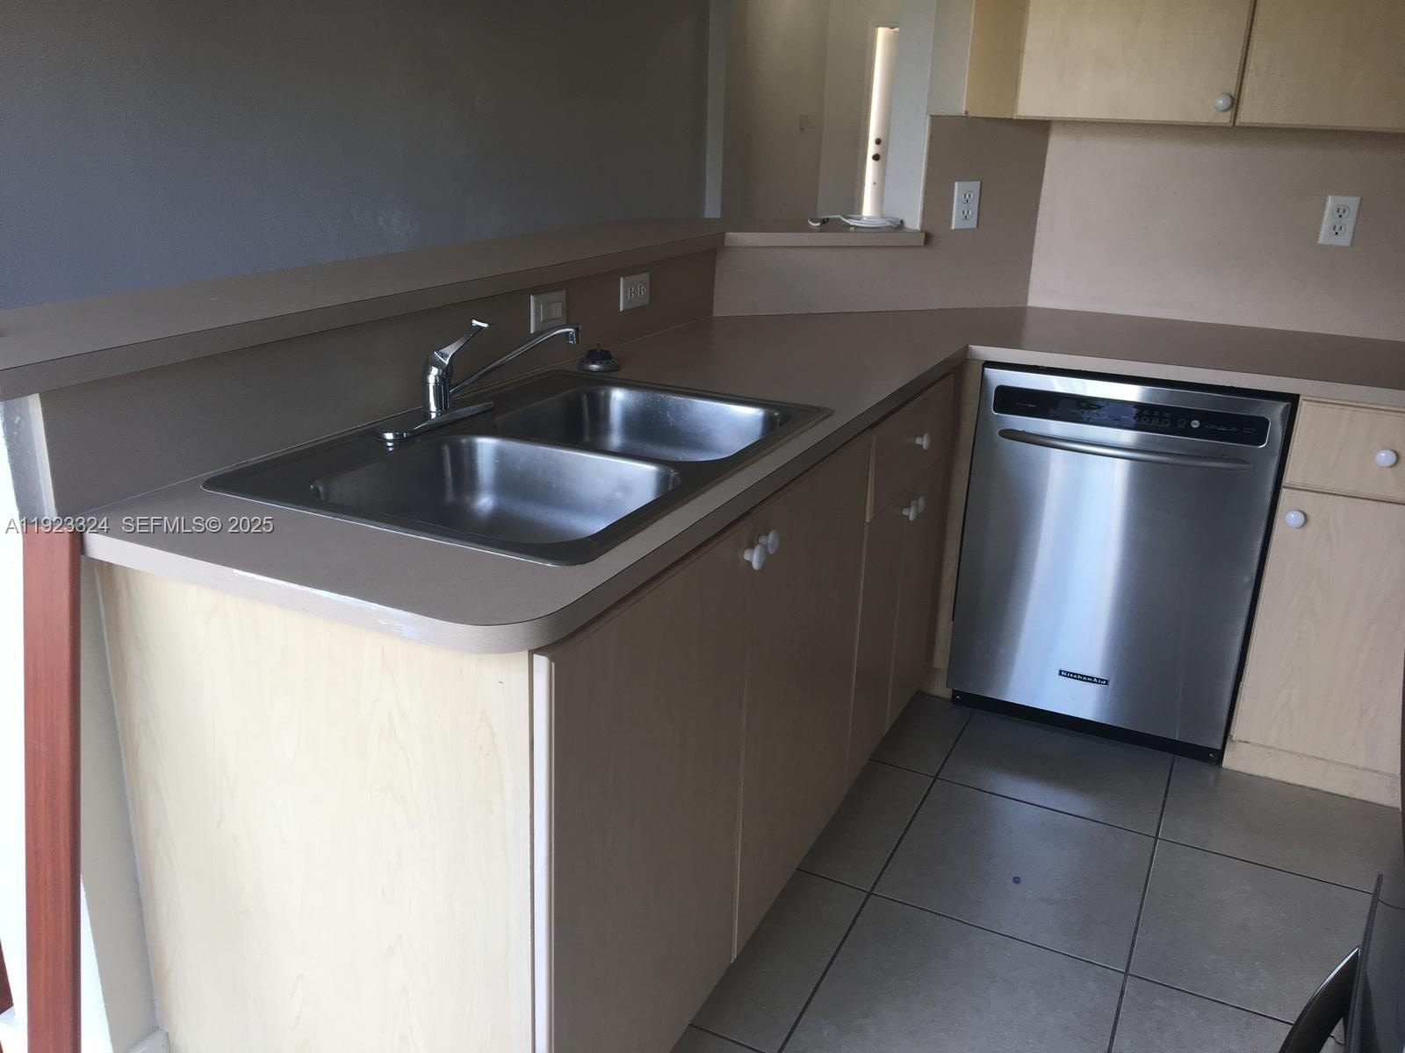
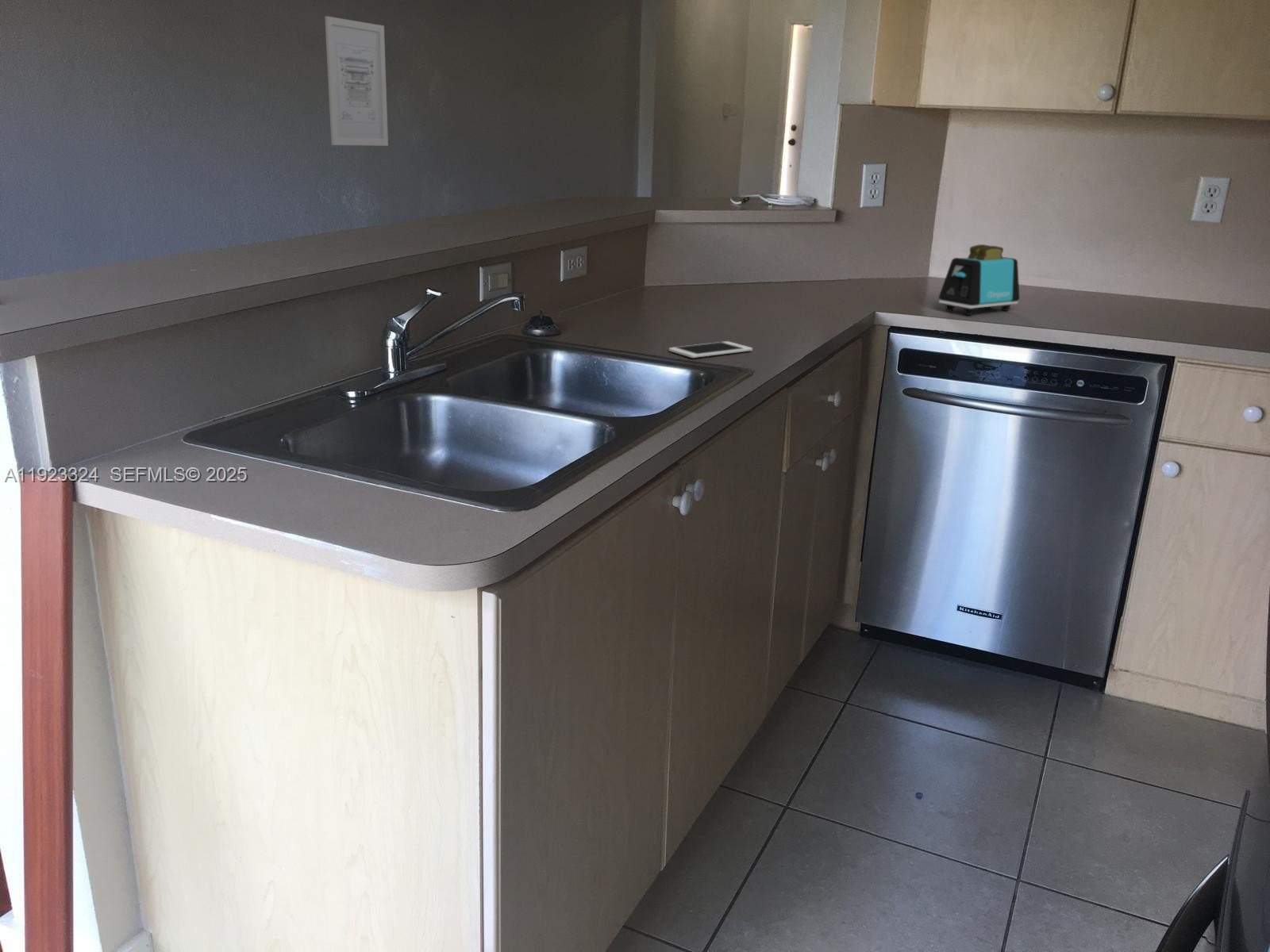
+ toaster (982, 278)
+ wall art (358, 84)
+ cell phone (710, 349)
